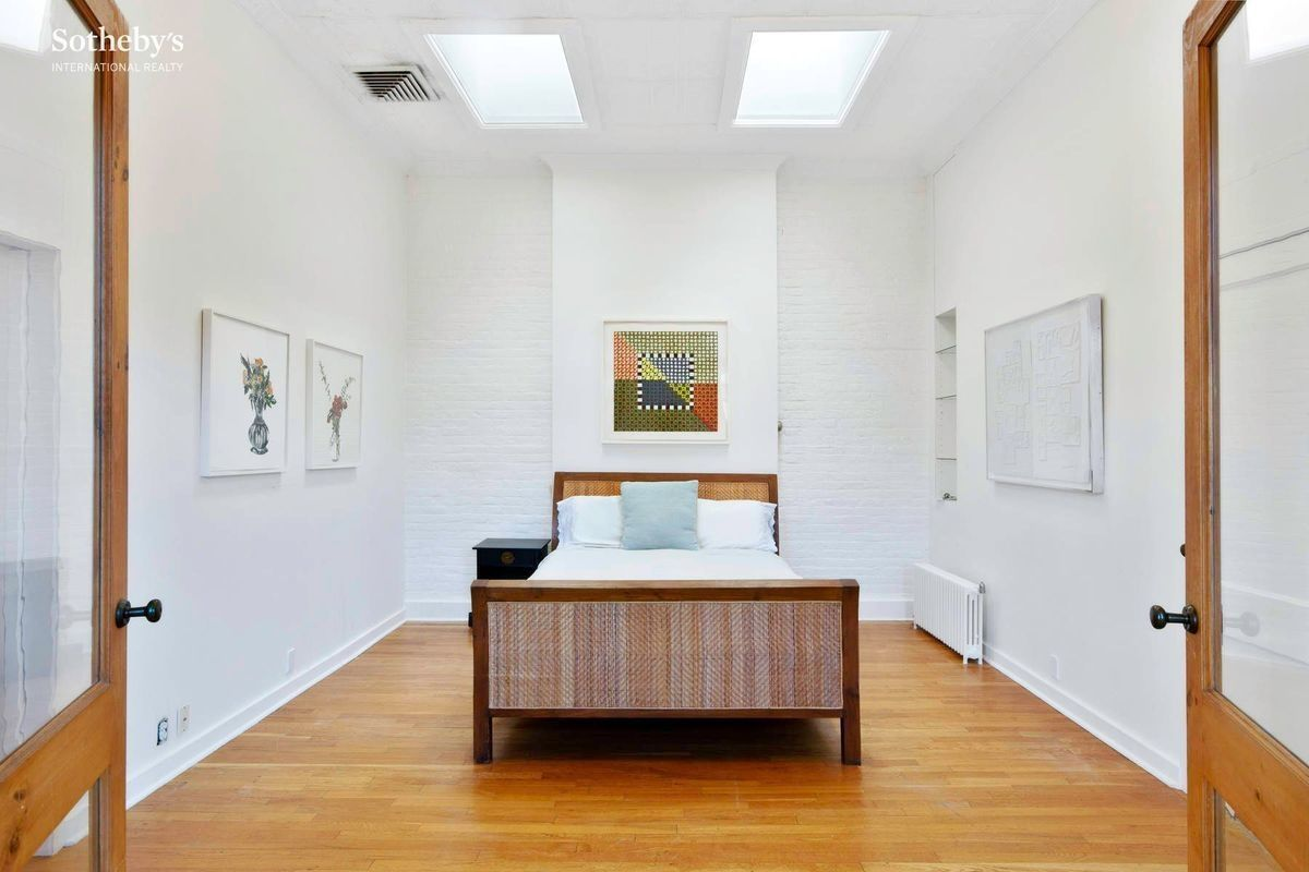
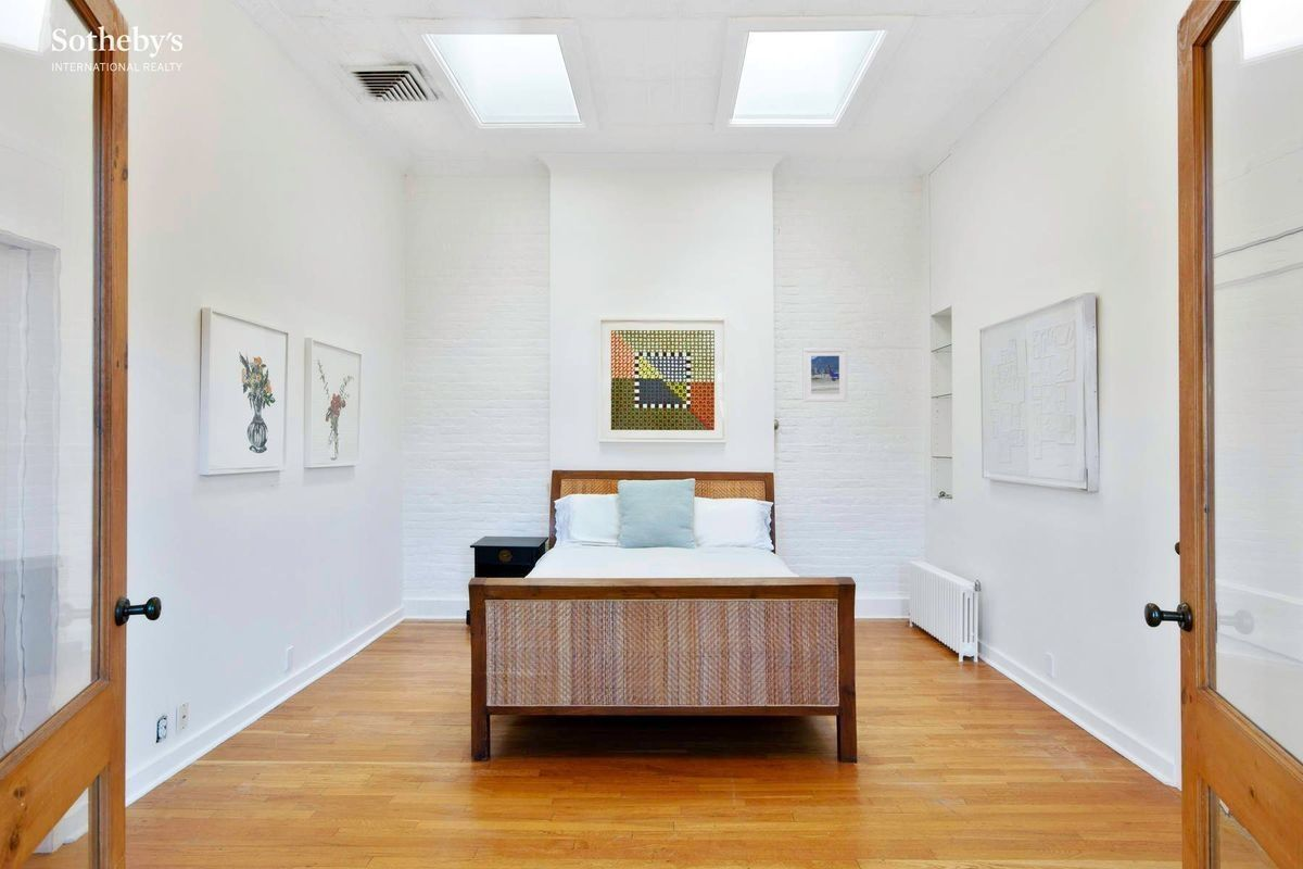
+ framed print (824, 375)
